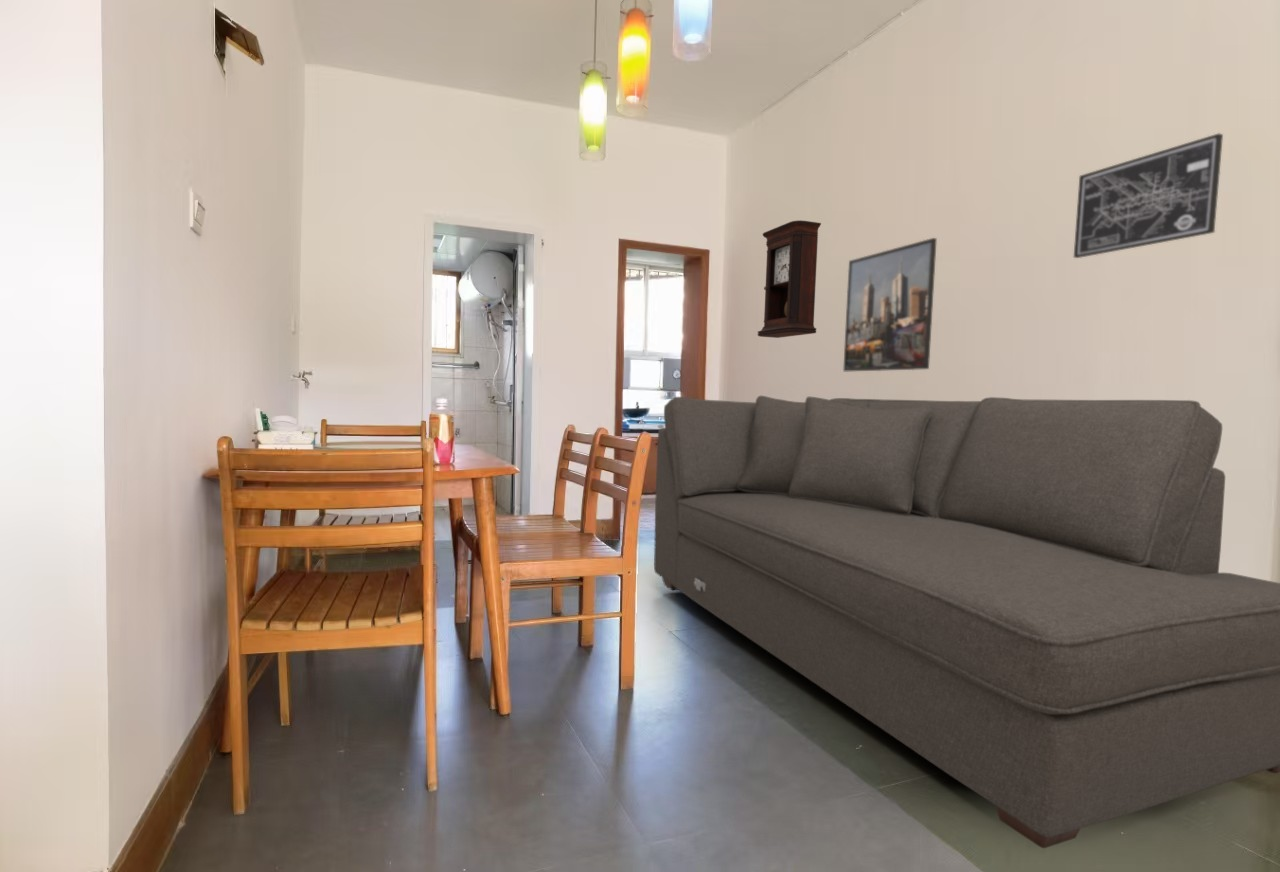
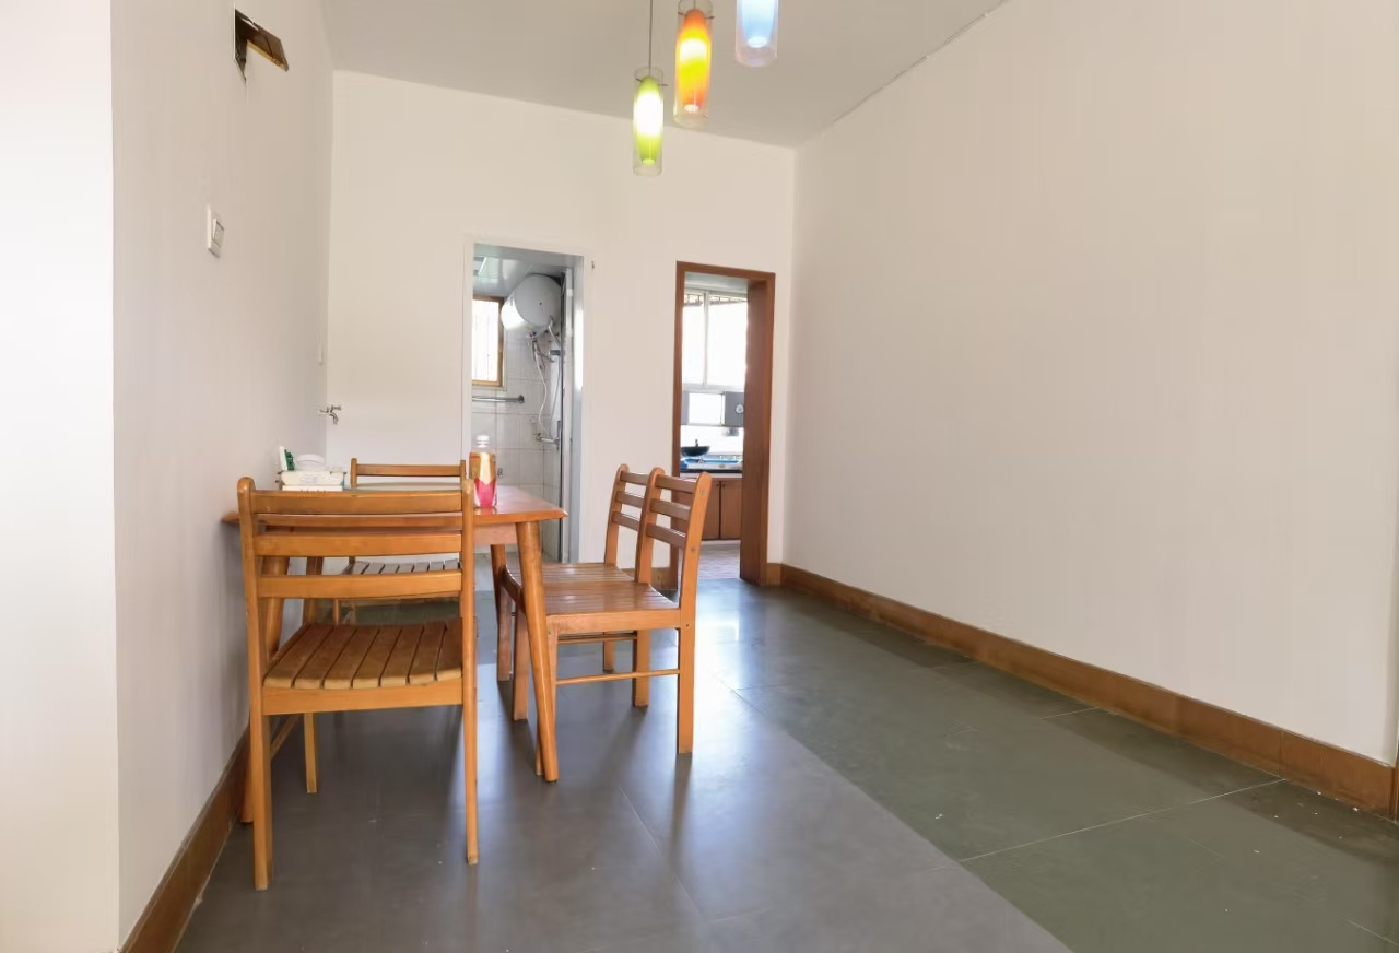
- wall art (1141, 201)
- sofa (885, 524)
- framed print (885, 310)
- pendulum clock (786, 282)
